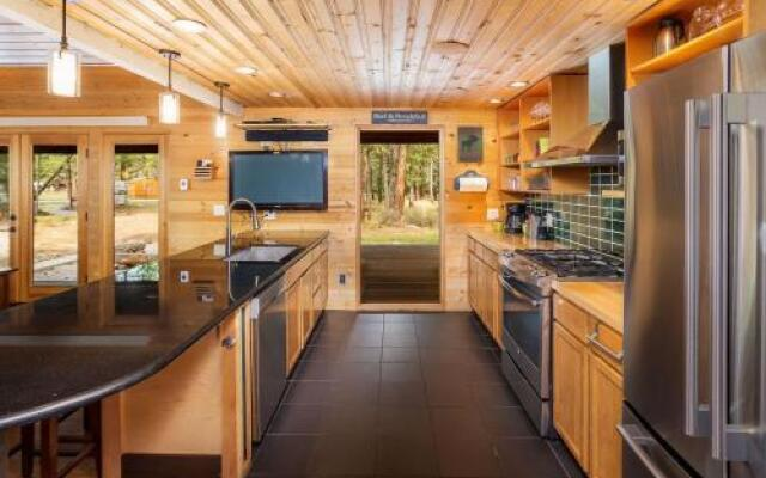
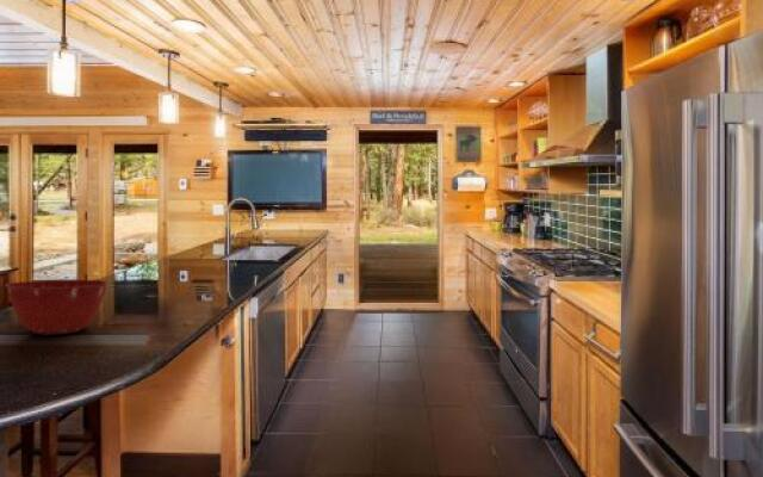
+ mixing bowl (58, 306)
